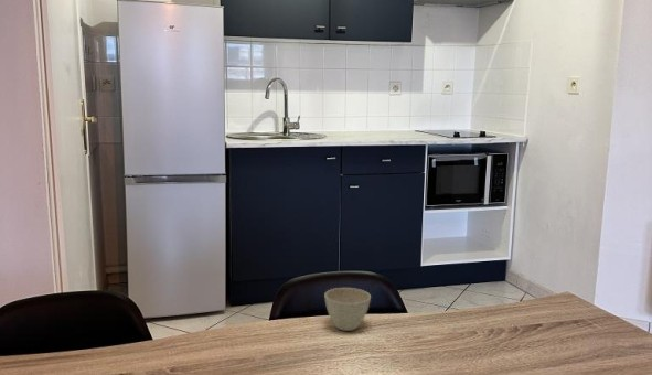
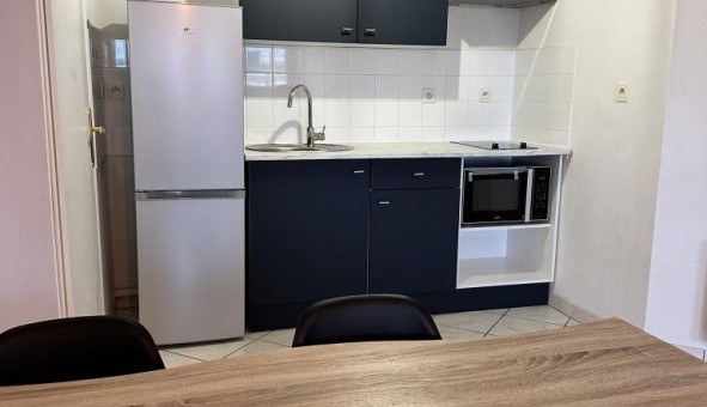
- flower pot (346, 310)
